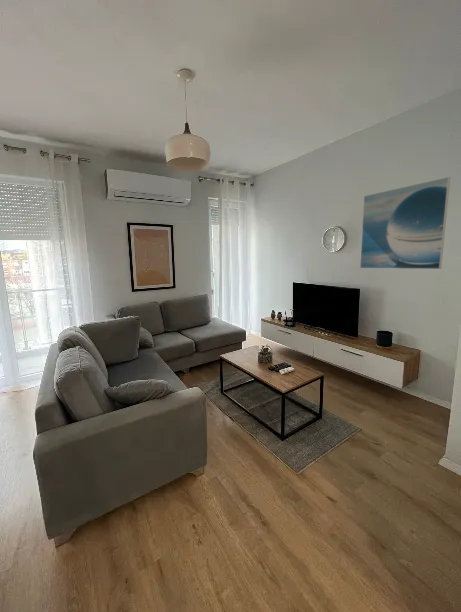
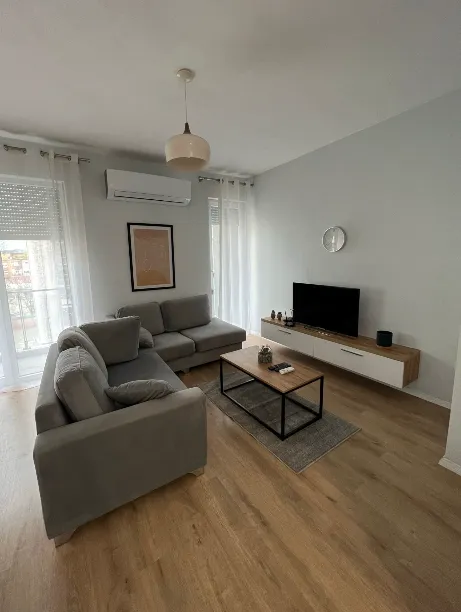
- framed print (398, 228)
